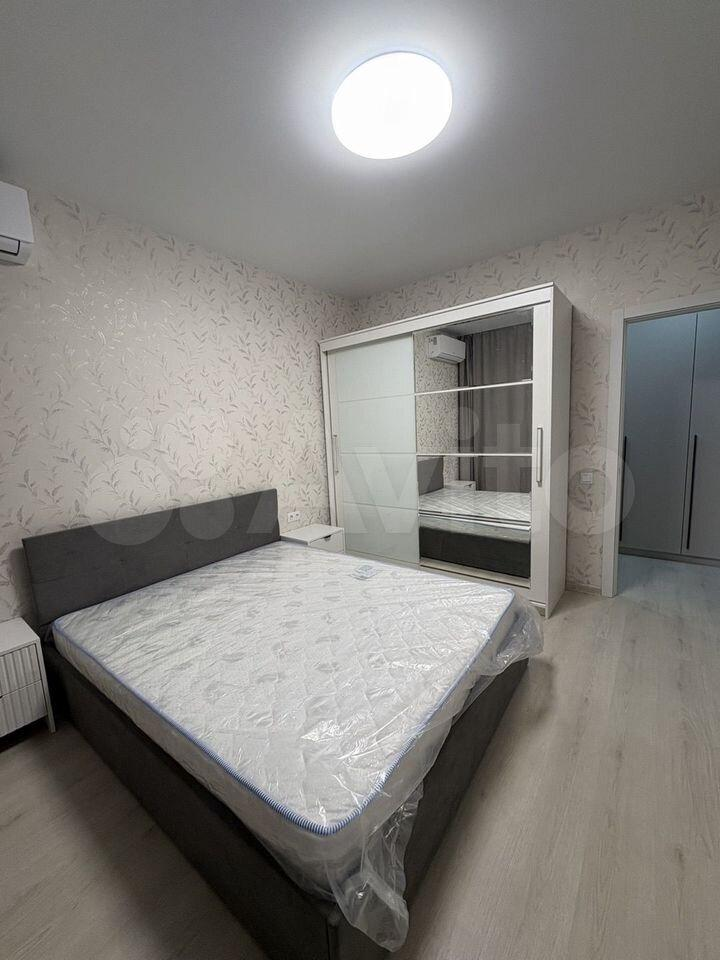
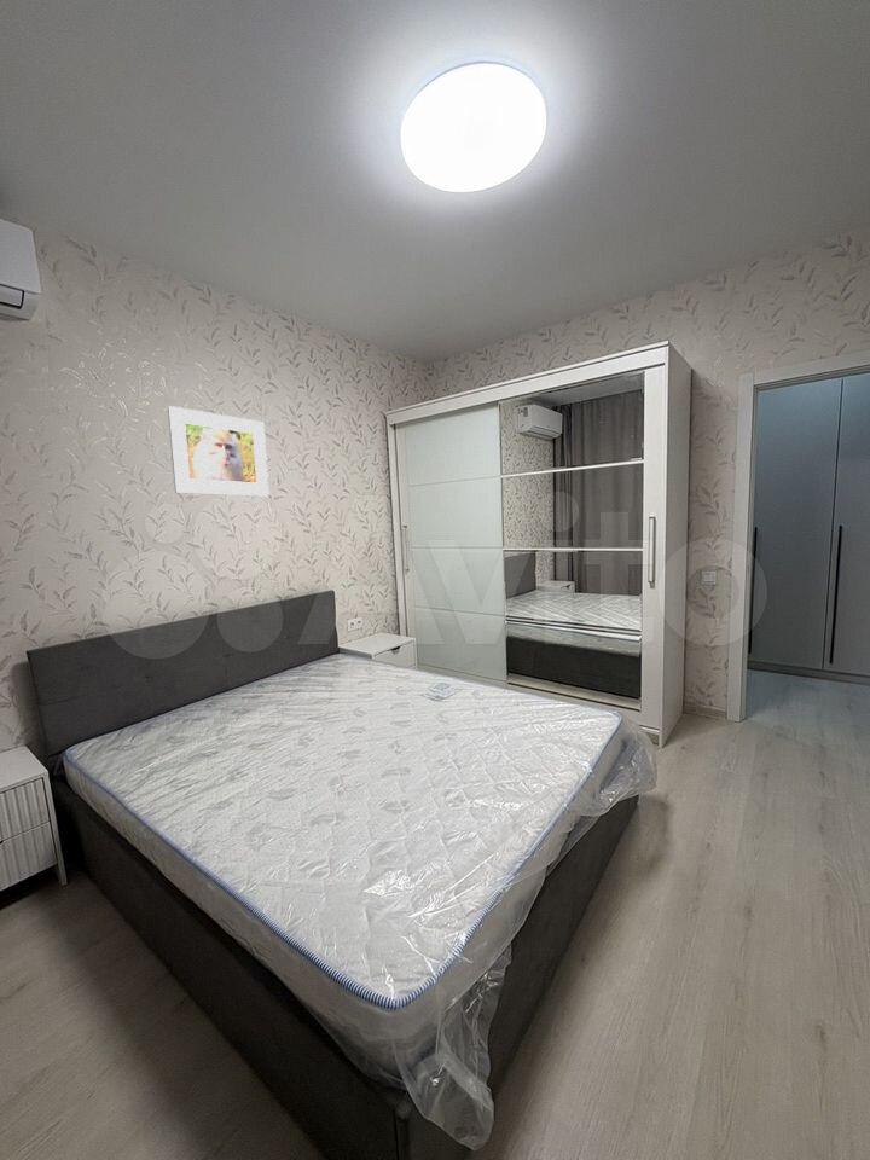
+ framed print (222, 454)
